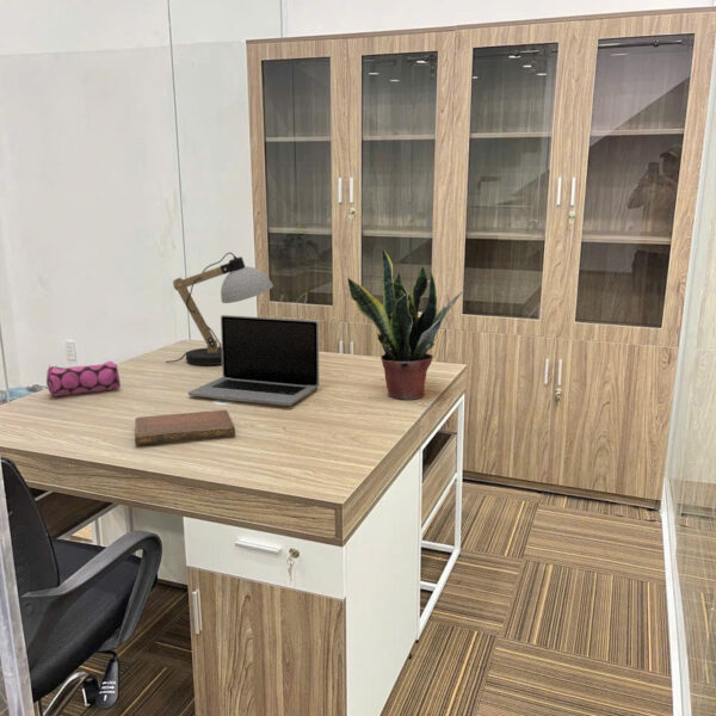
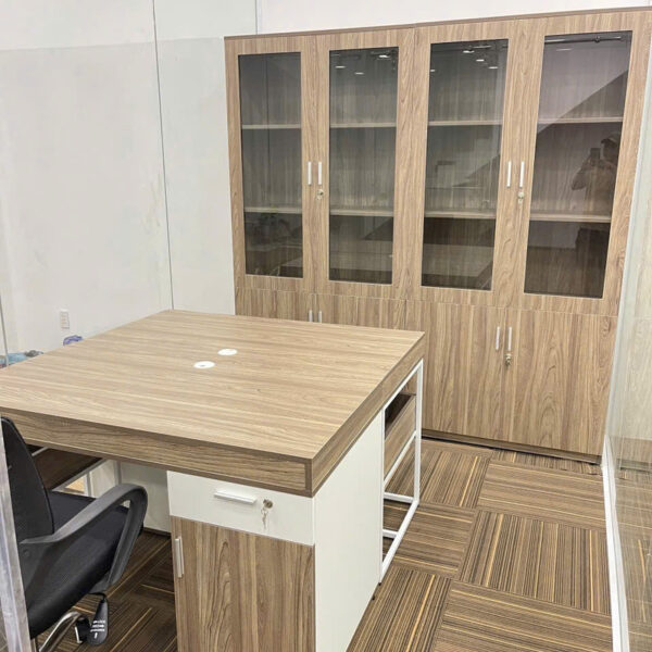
- notebook (184, 426)
- pencil case (84, 377)
- desk lamp (222, 302)
- laptop (253, 358)
- potted plant (402, 325)
